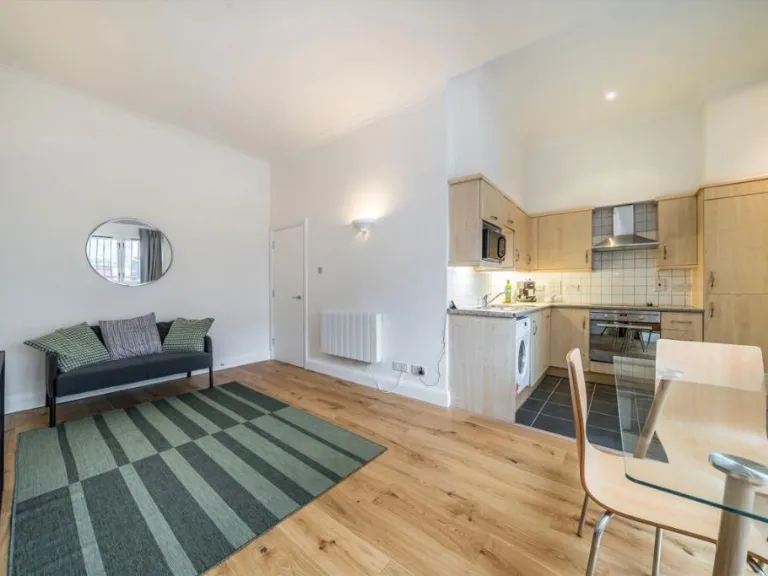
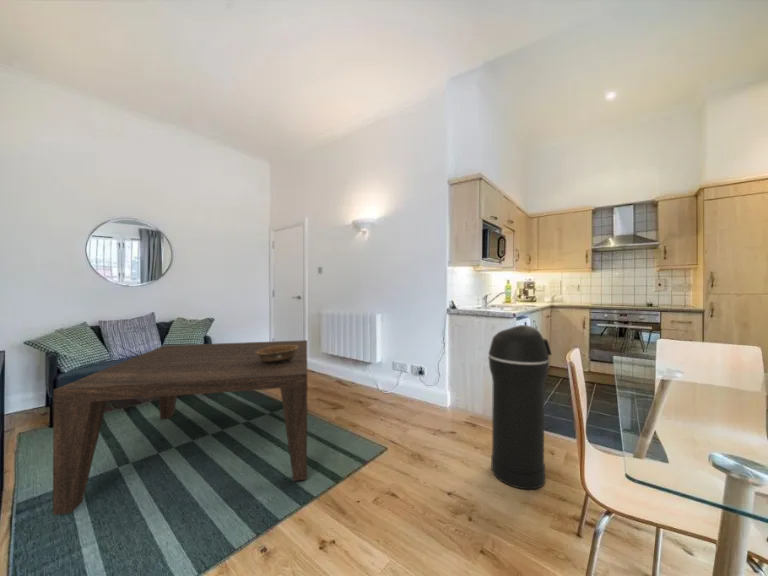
+ trash can (519, 399)
+ coffee table (219, 392)
+ decorative bowl (277, 354)
